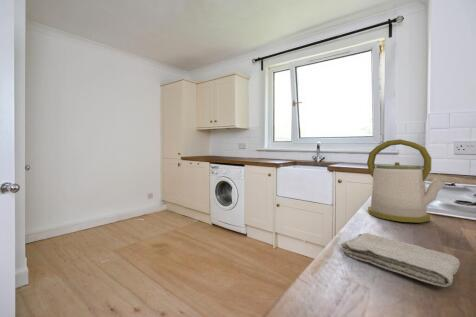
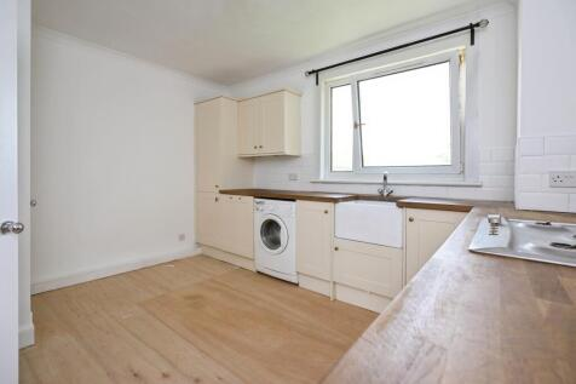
- washcloth (395, 253)
- kettle (402, 177)
